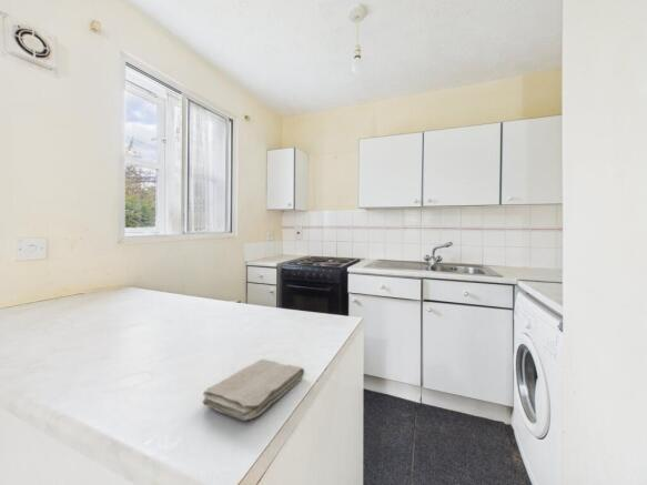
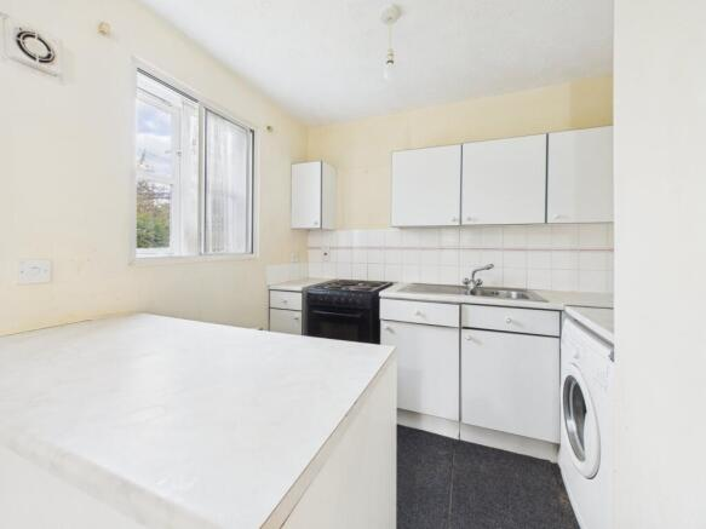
- washcloth (256, 383)
